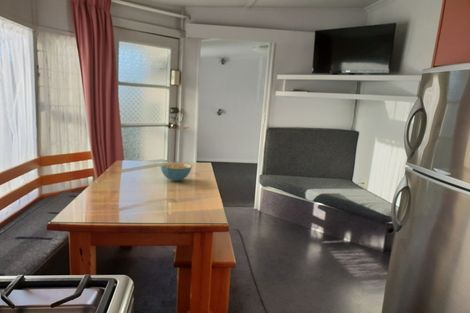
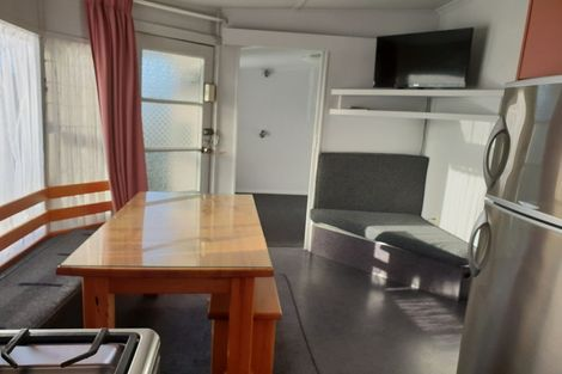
- cereal bowl (175, 172)
